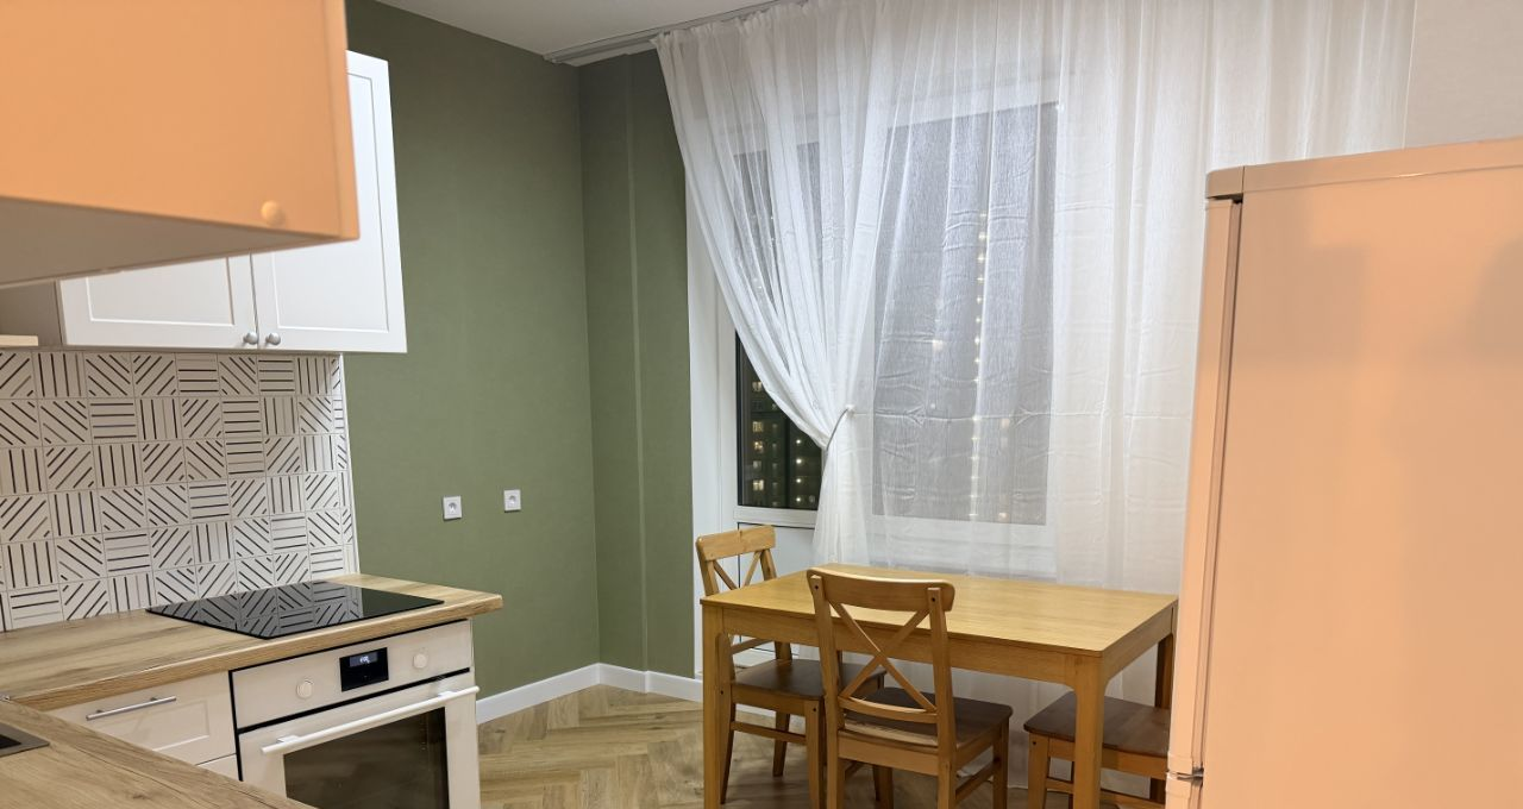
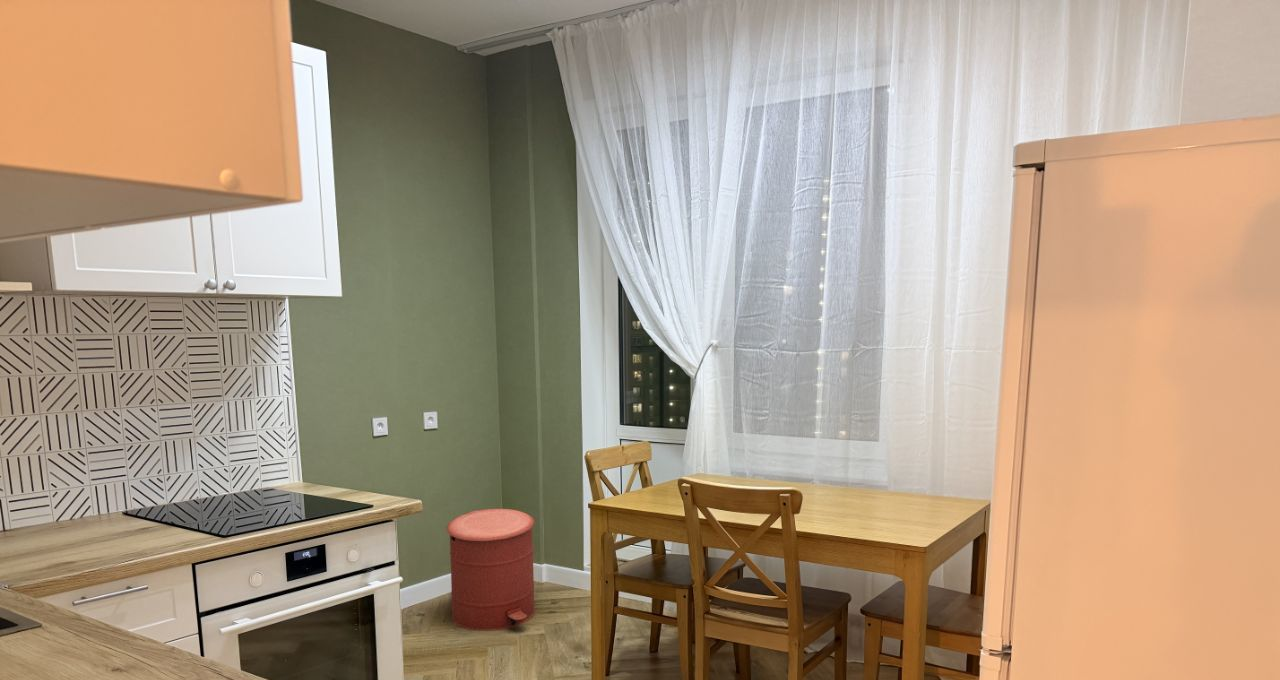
+ trash can (492, 567)
